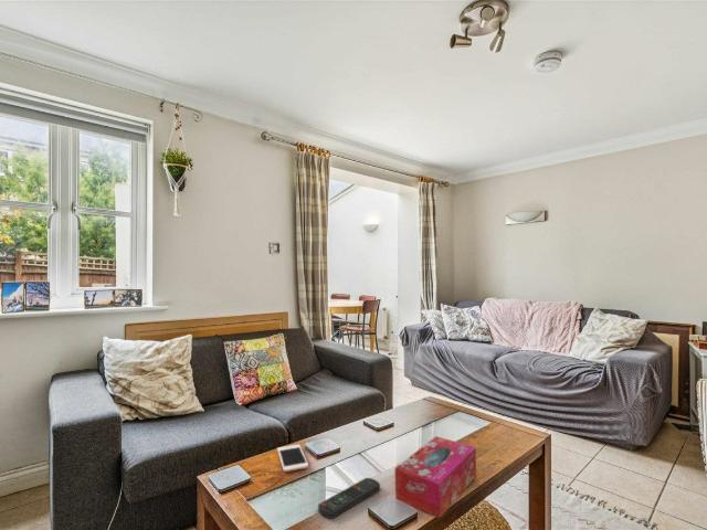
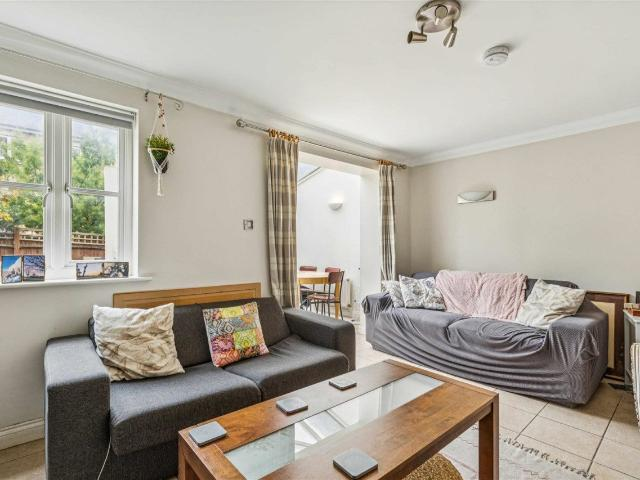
- tissue box (437, 471)
- remote control (350, 496)
- cell phone (292, 457)
